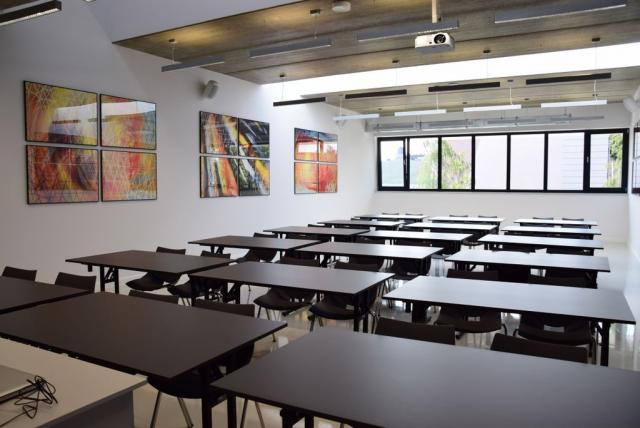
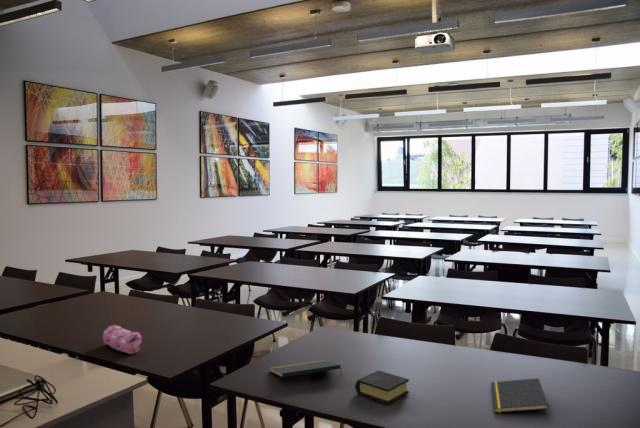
+ pencil case (122, 338)
+ book (381, 386)
+ notepad (517, 394)
+ notepad (304, 368)
